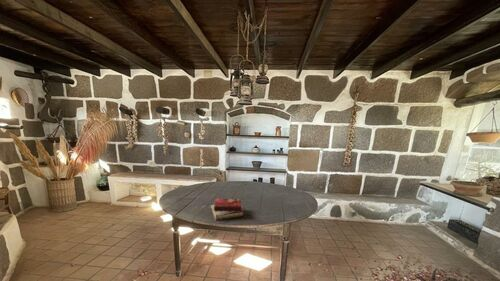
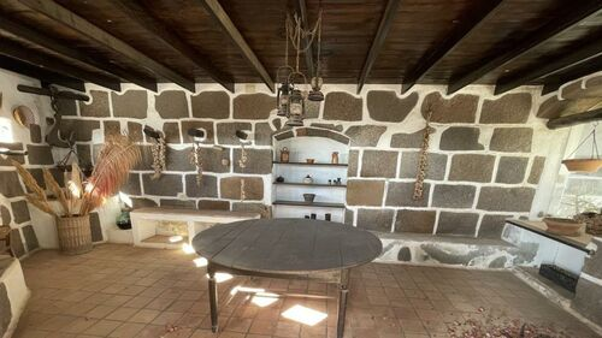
- book (227, 208)
